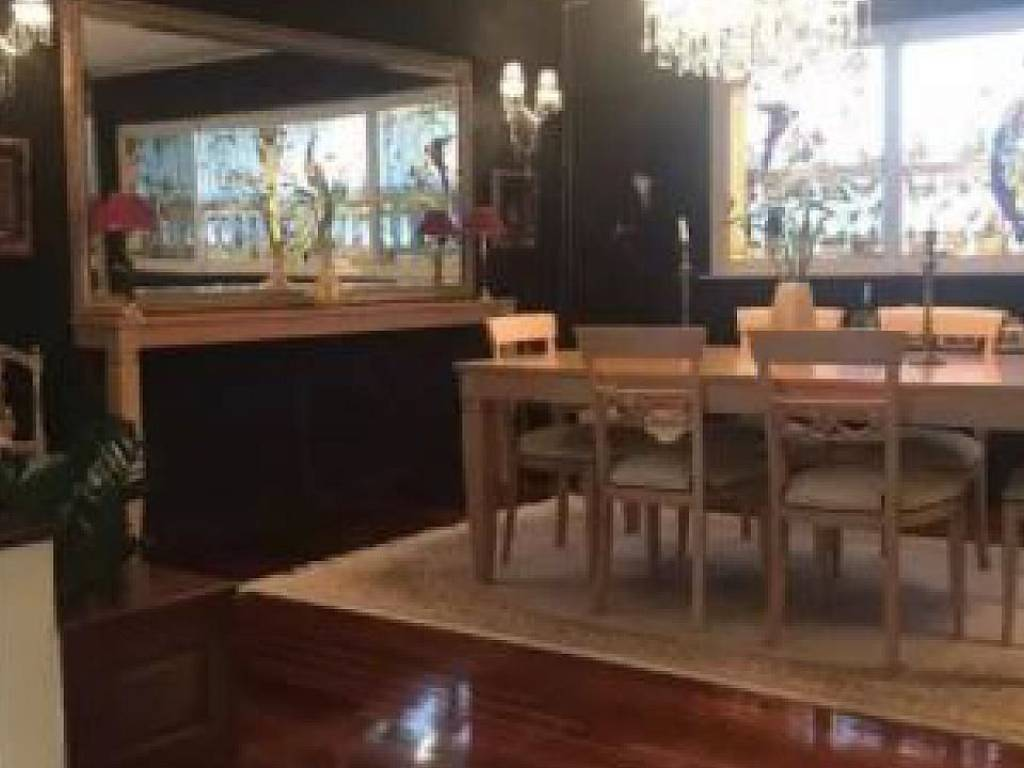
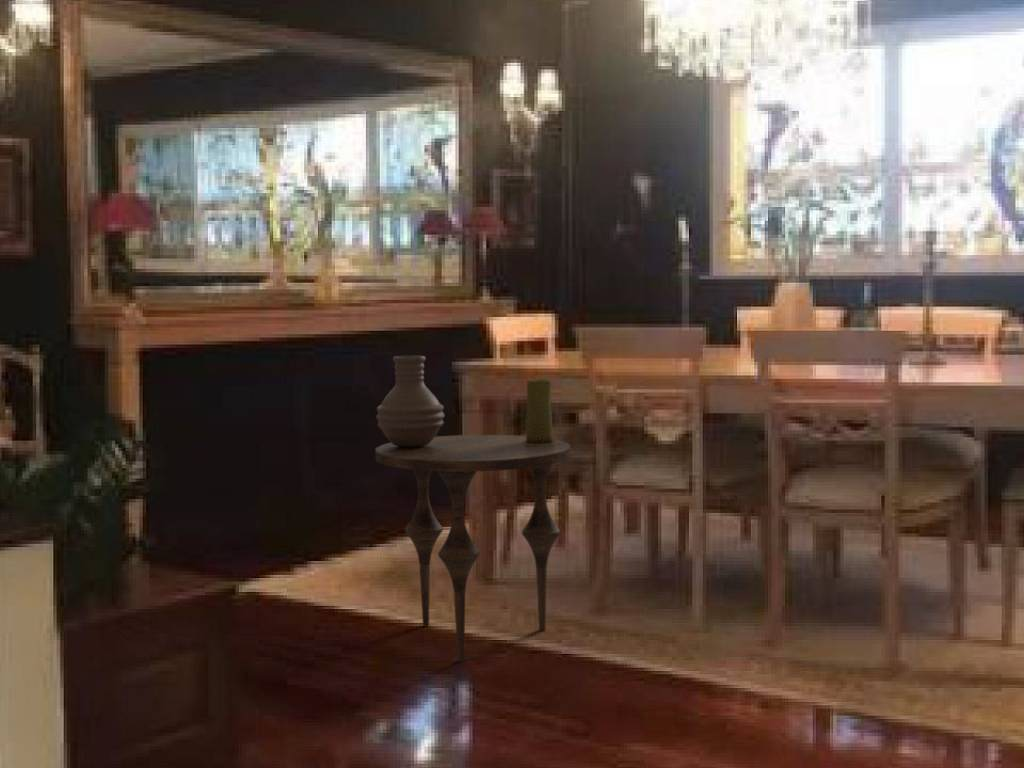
+ vase (410, 401)
+ side table (473, 543)
+ candle (539, 410)
